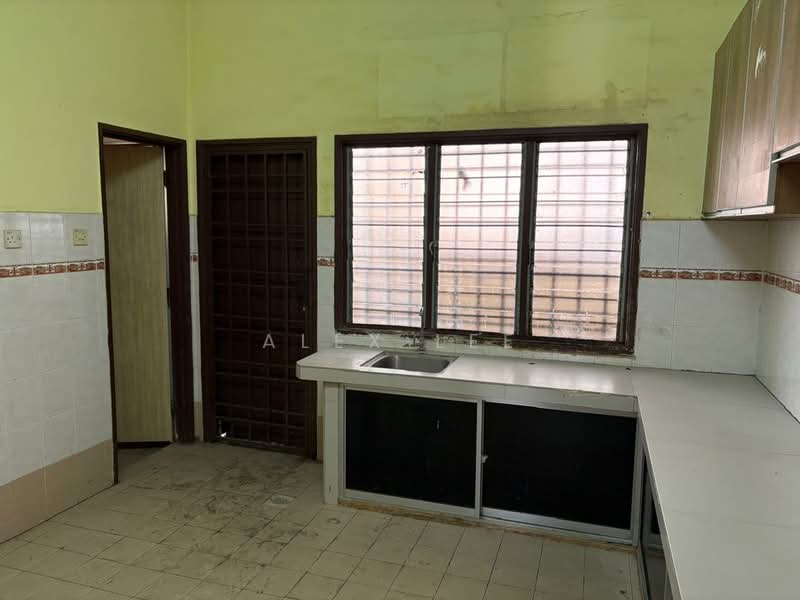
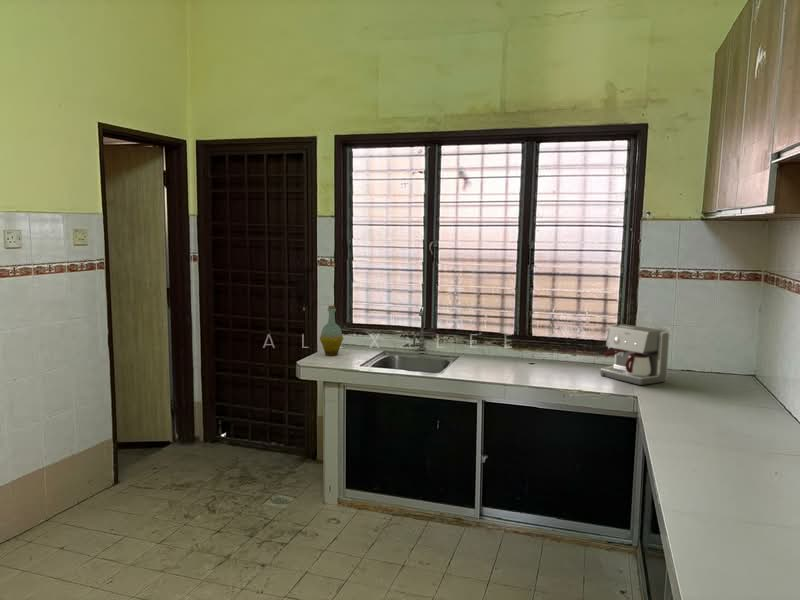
+ coffee maker (633, 353)
+ bottle (331, 330)
